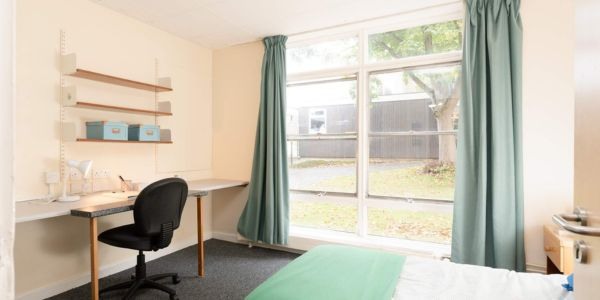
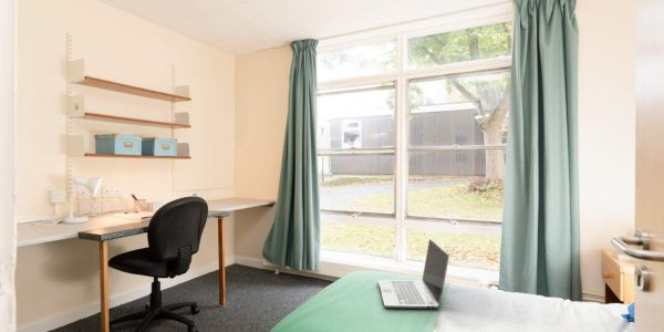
+ laptop (409, 280)
